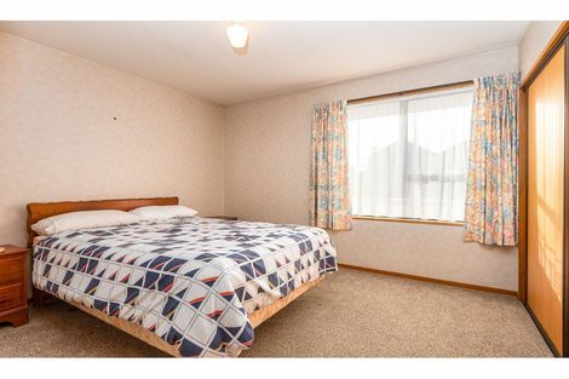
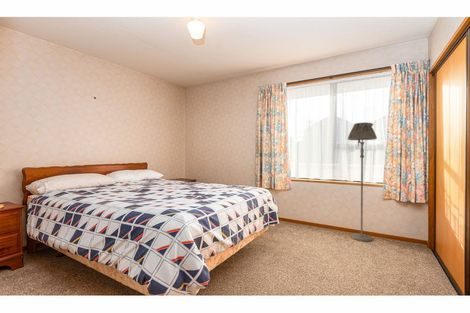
+ floor lamp (361, 180)
